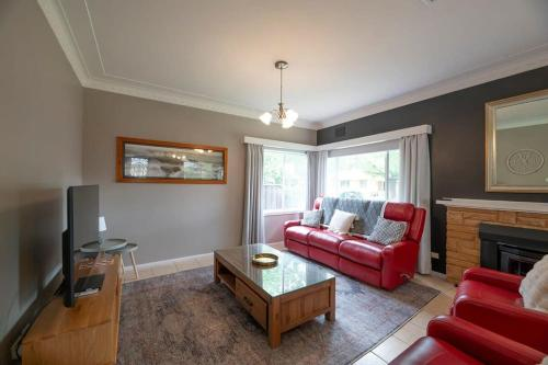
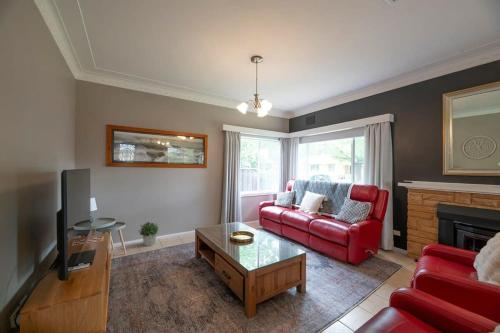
+ potted plant (148, 233)
